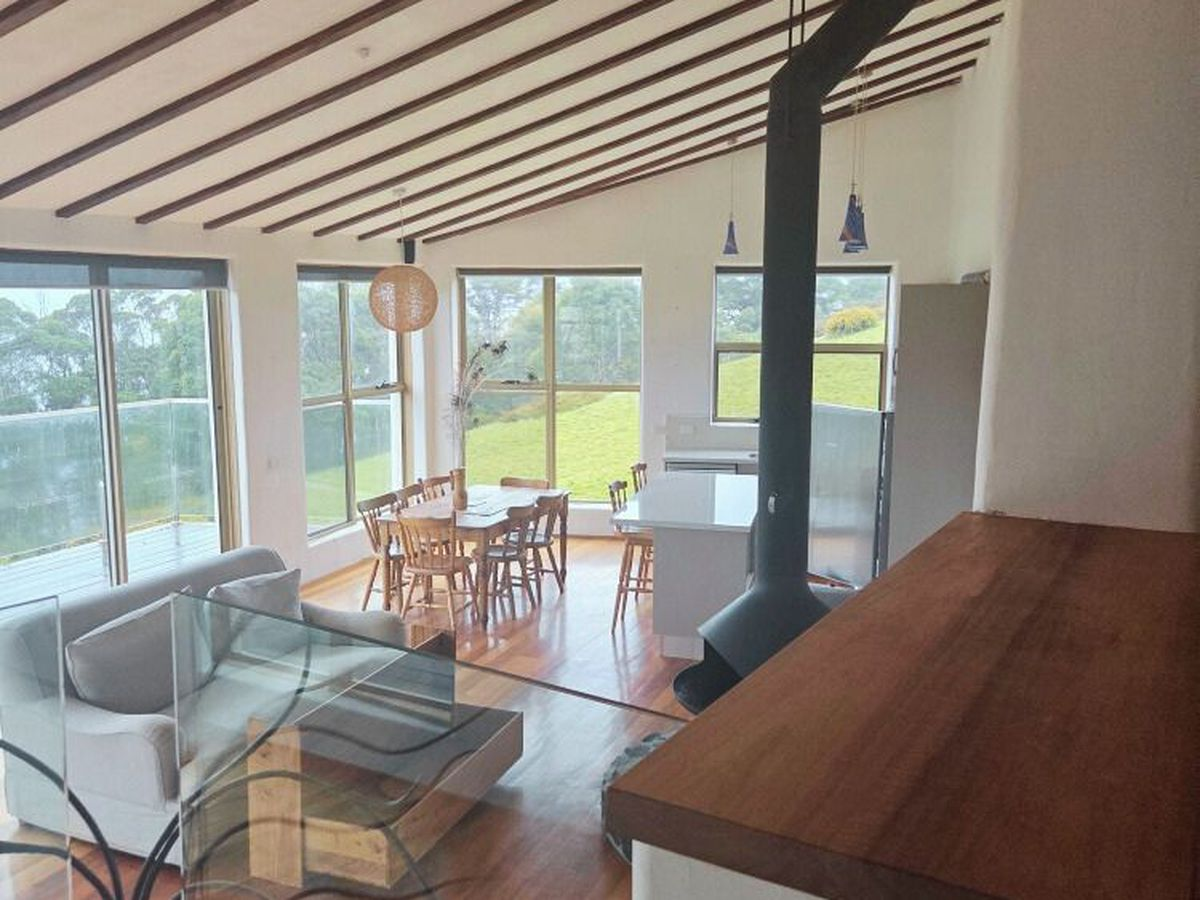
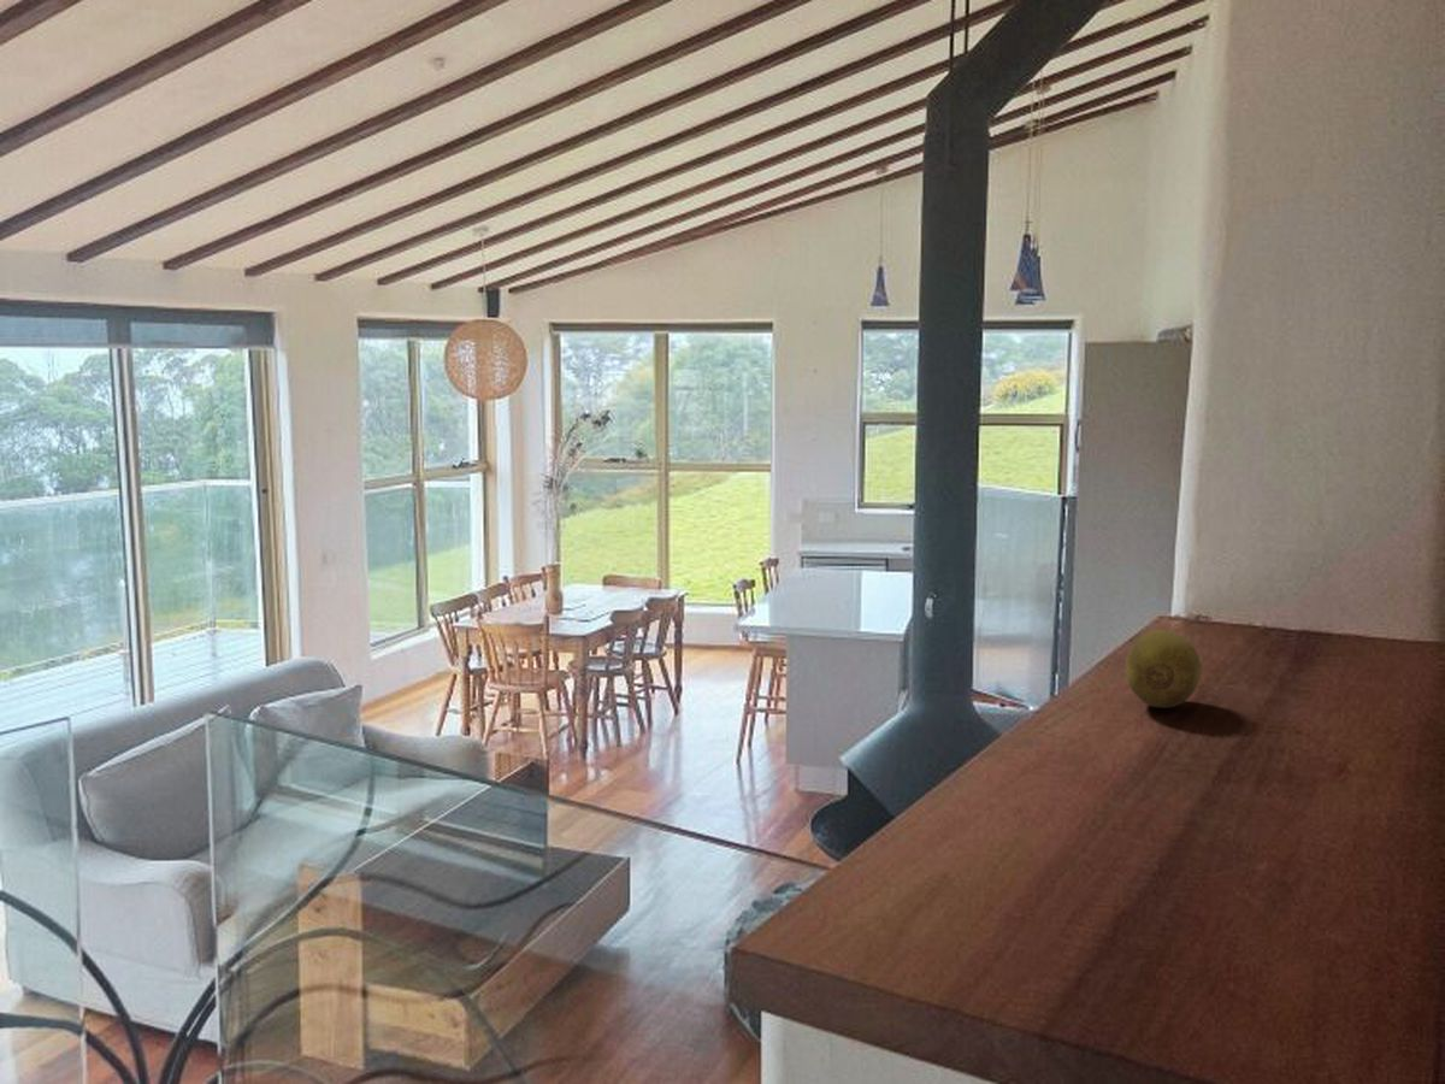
+ fruit (1162, 667)
